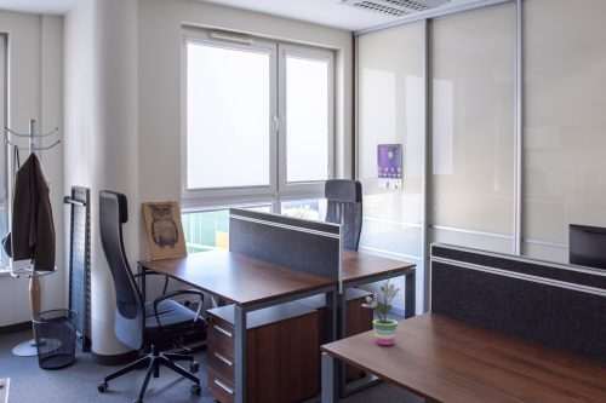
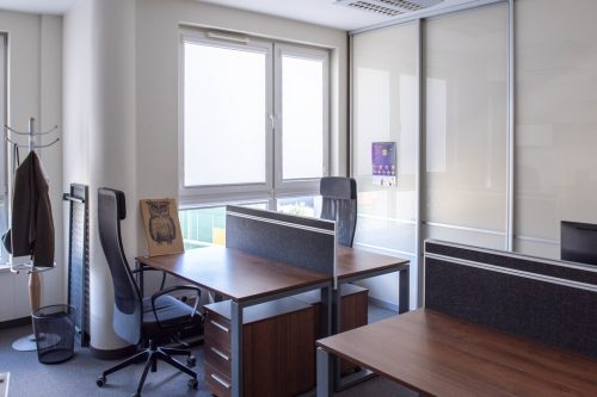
- potted plant (379, 305)
